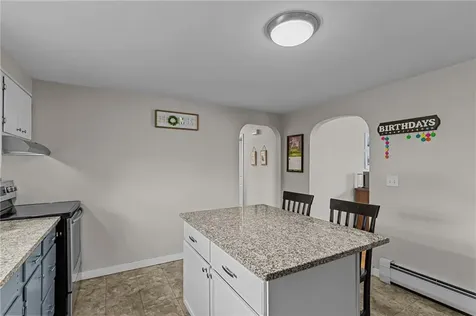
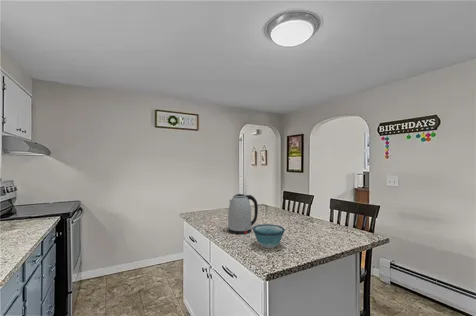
+ kettle (243, 211)
+ bowl (268, 236)
